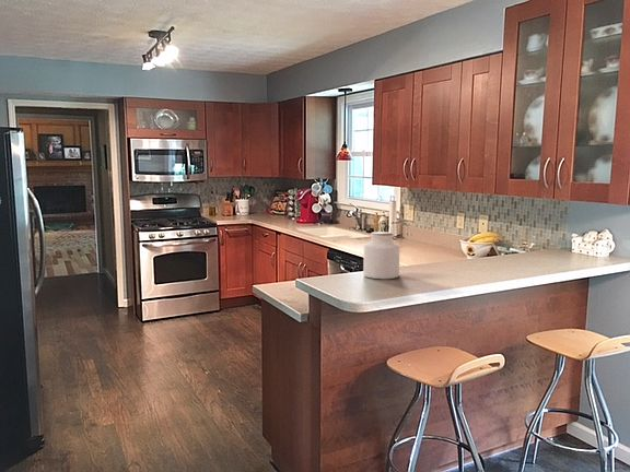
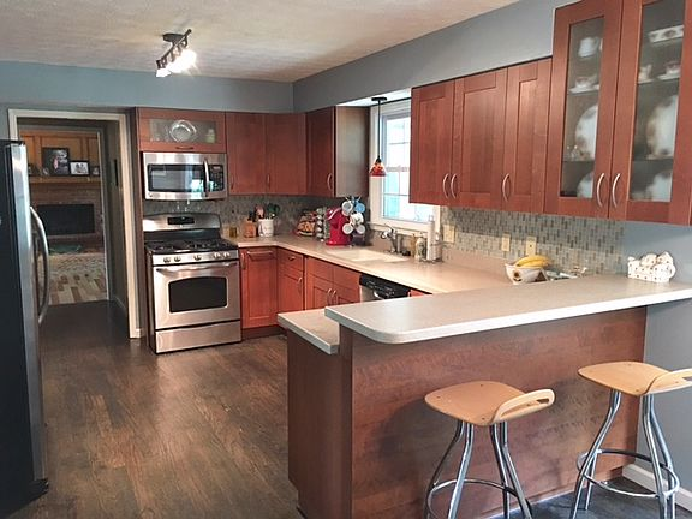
- jar (380, 253)
